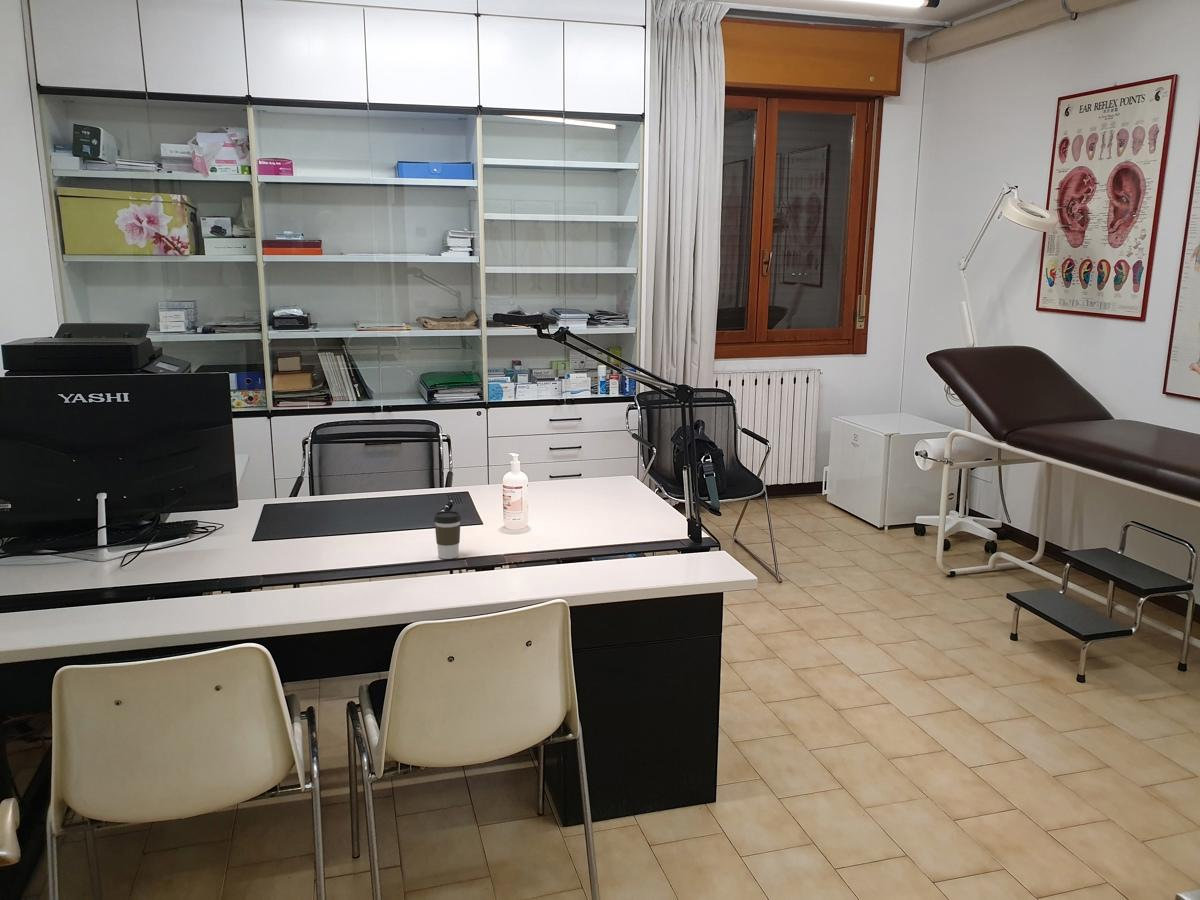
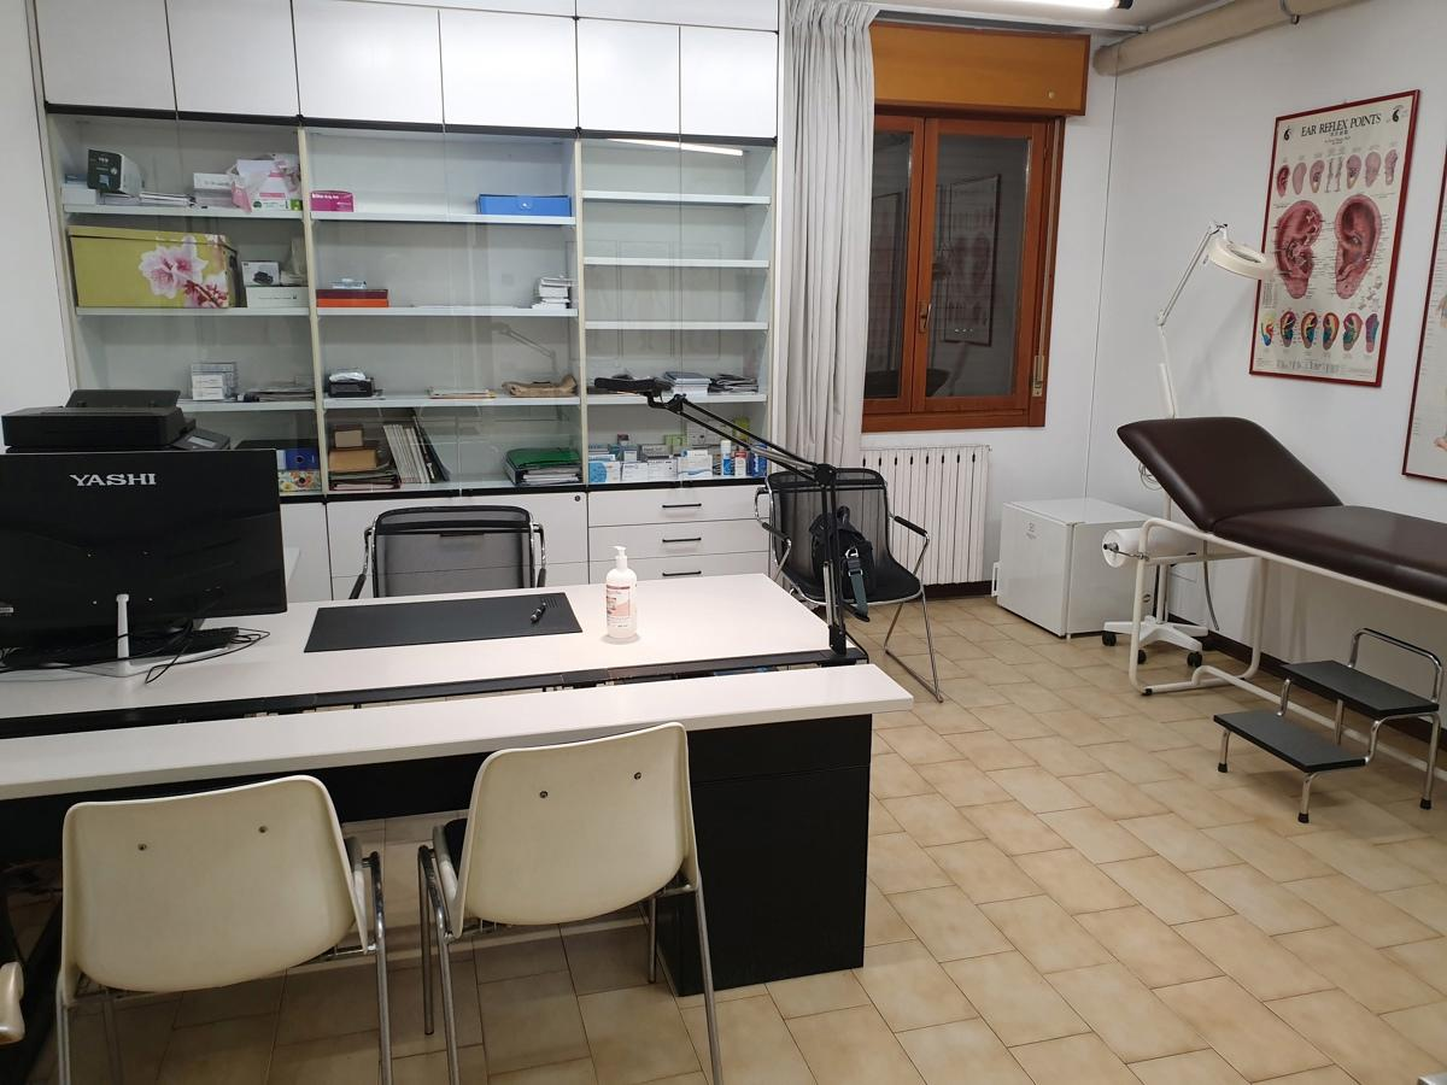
- coffee cup (447, 535)
